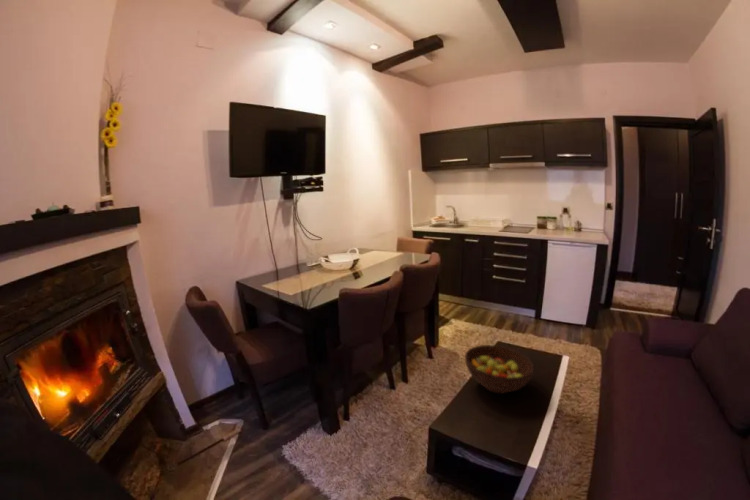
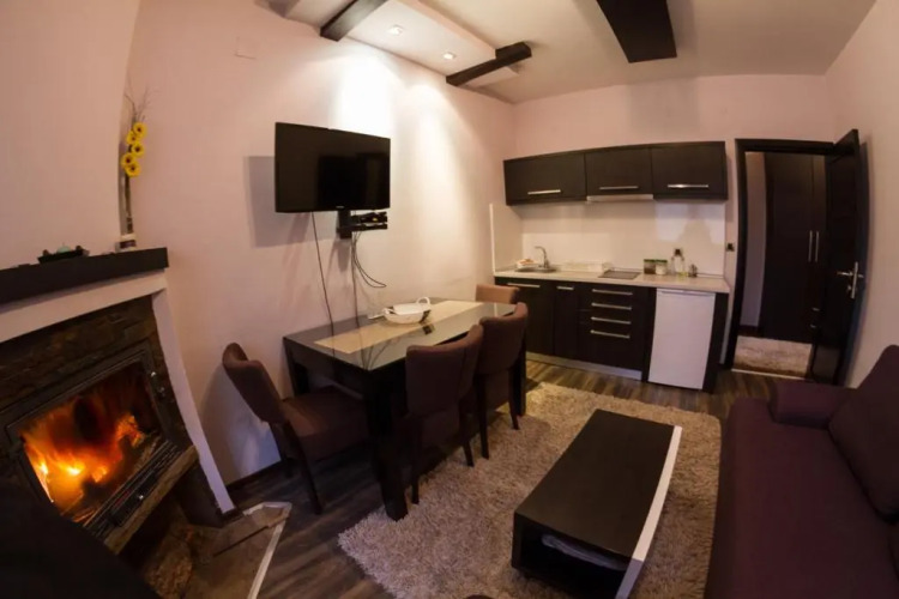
- fruit bowl (497, 373)
